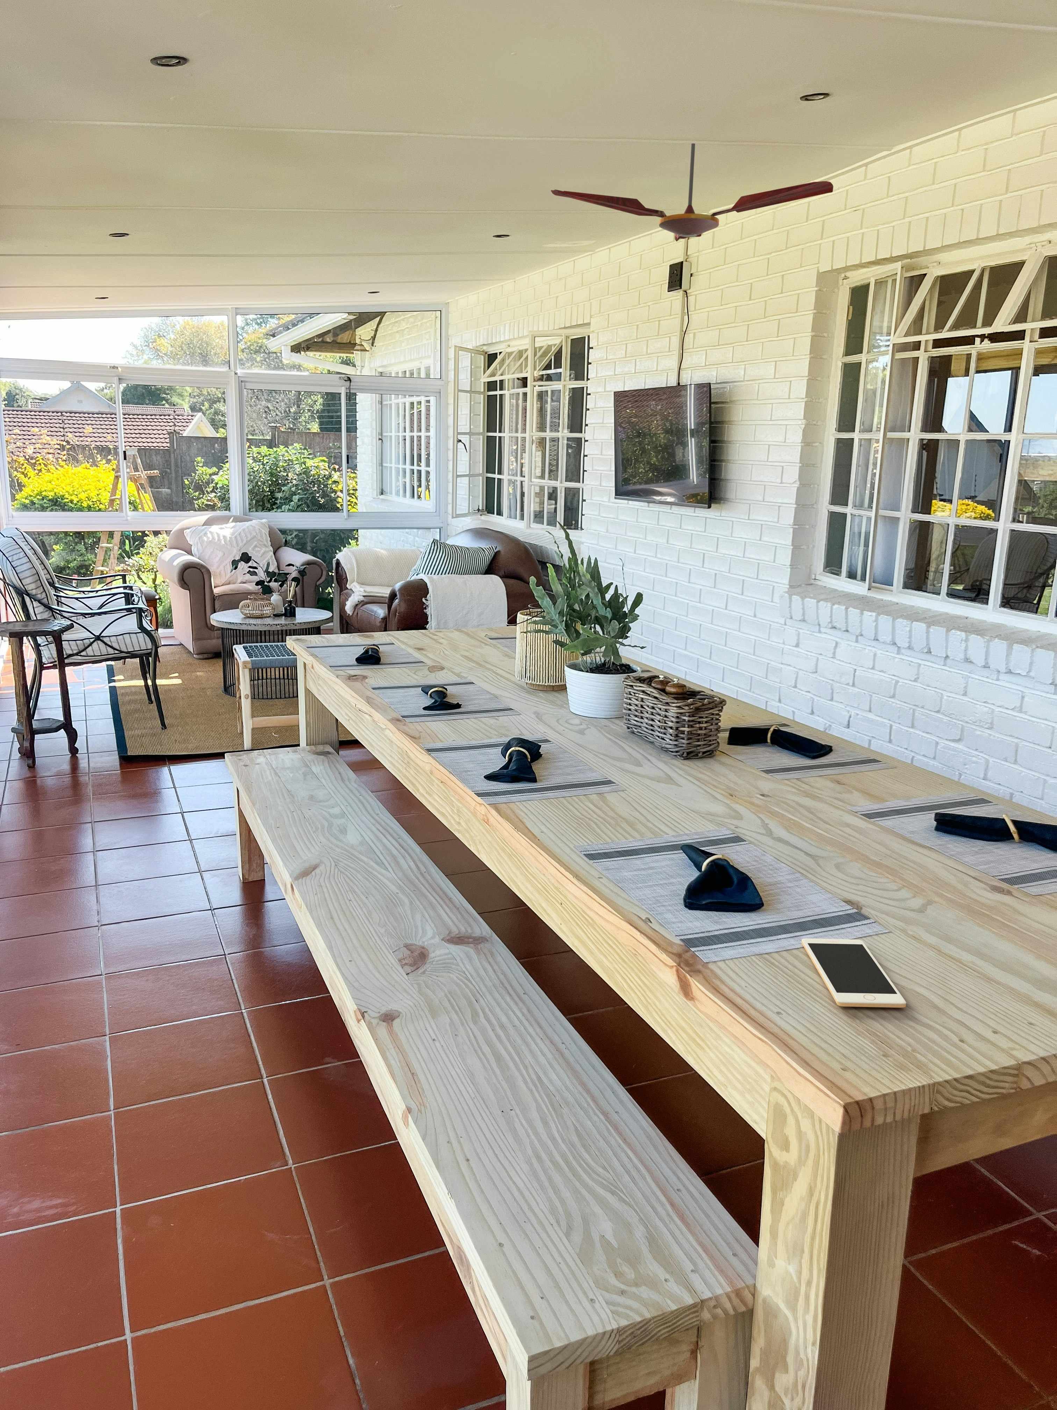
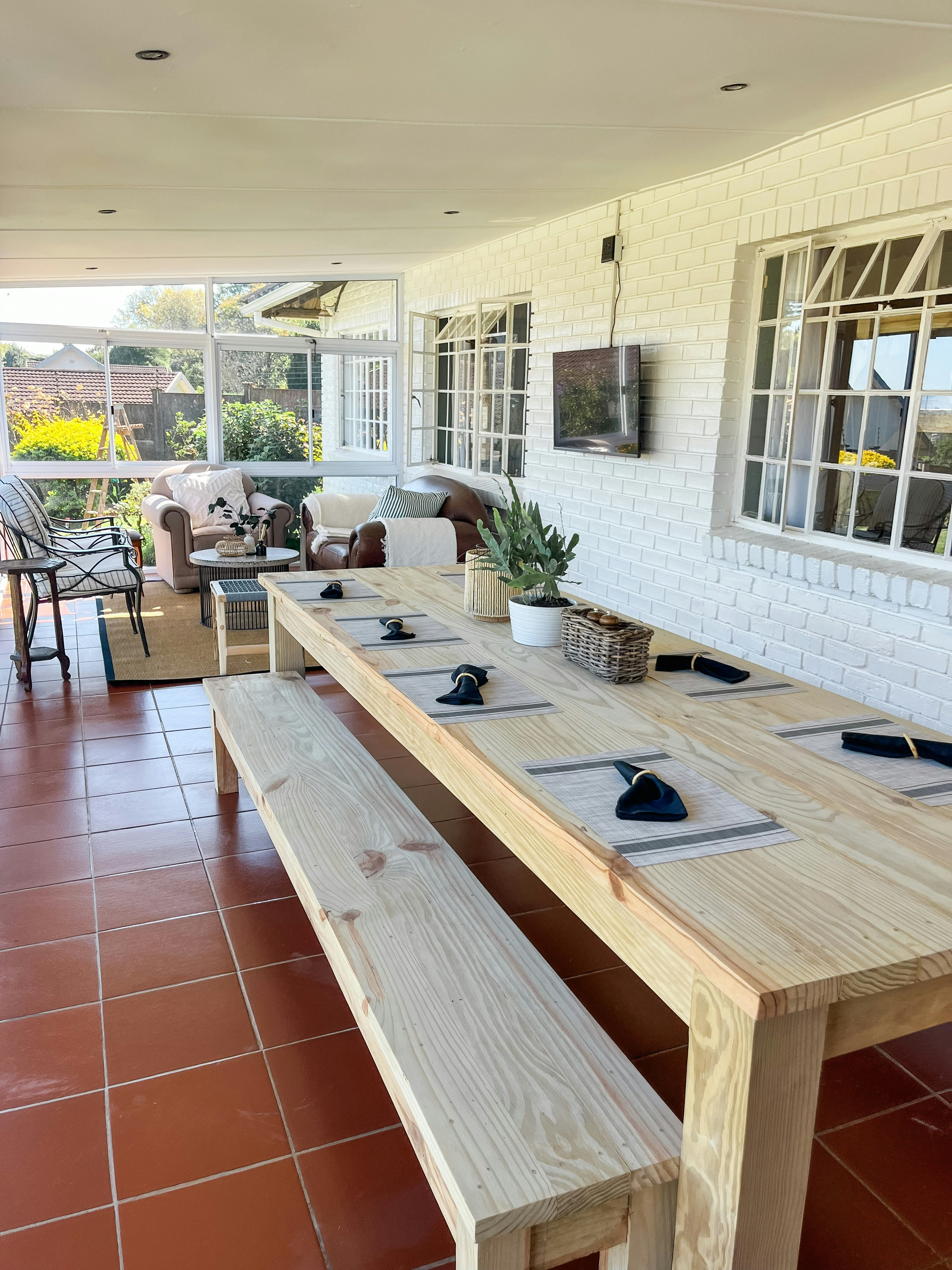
- cell phone (850, 970)
- ceiling fan (688, 199)
